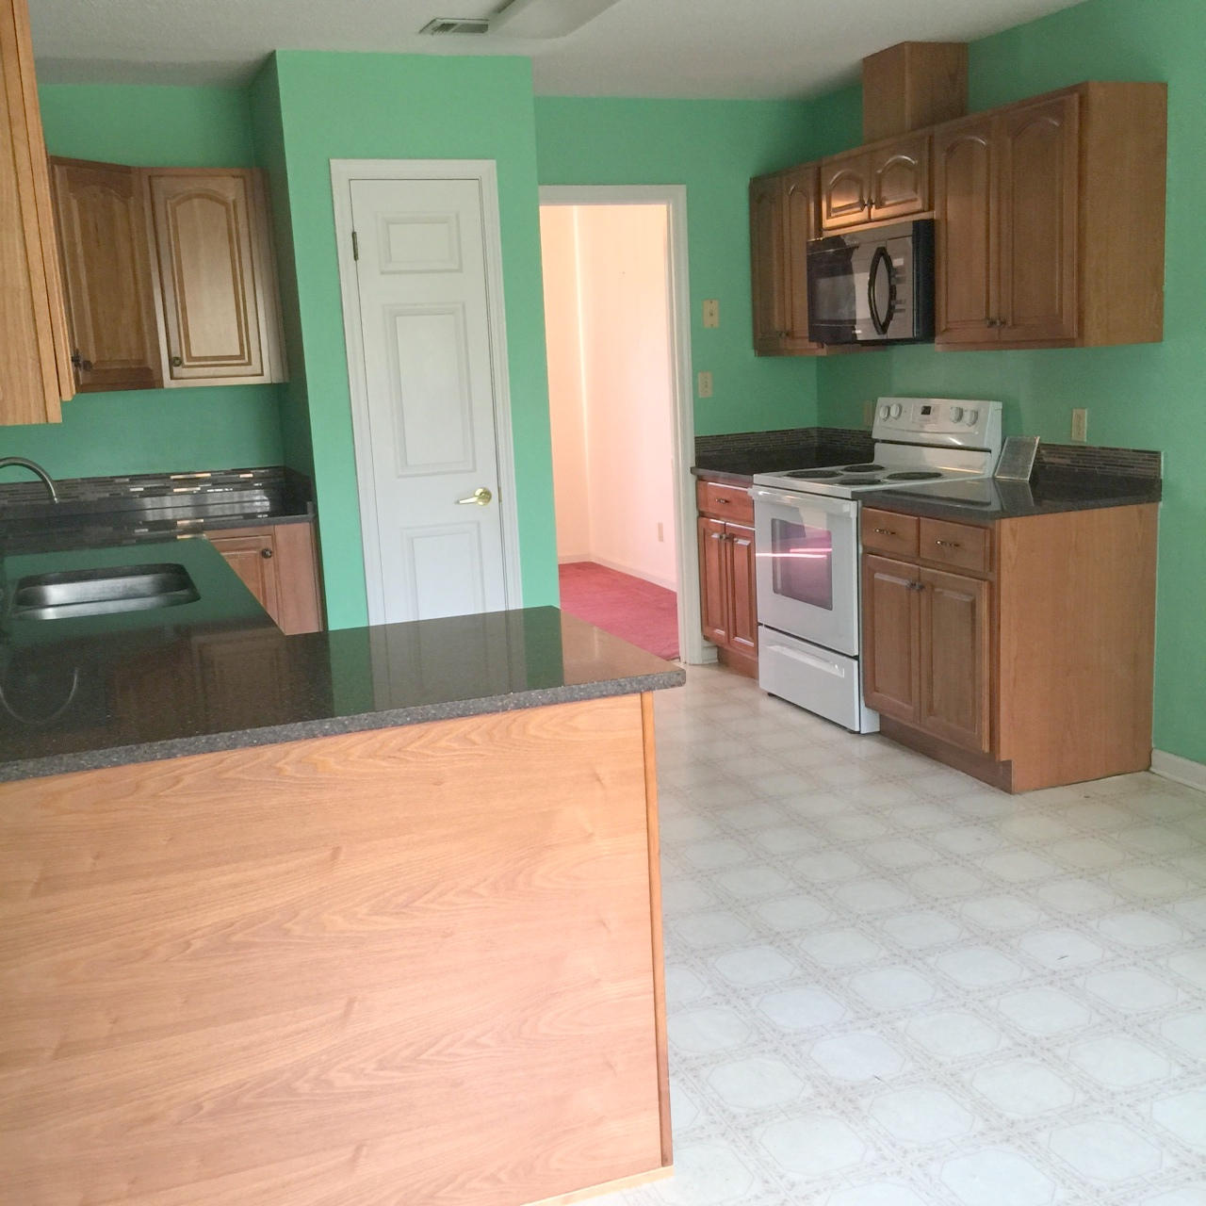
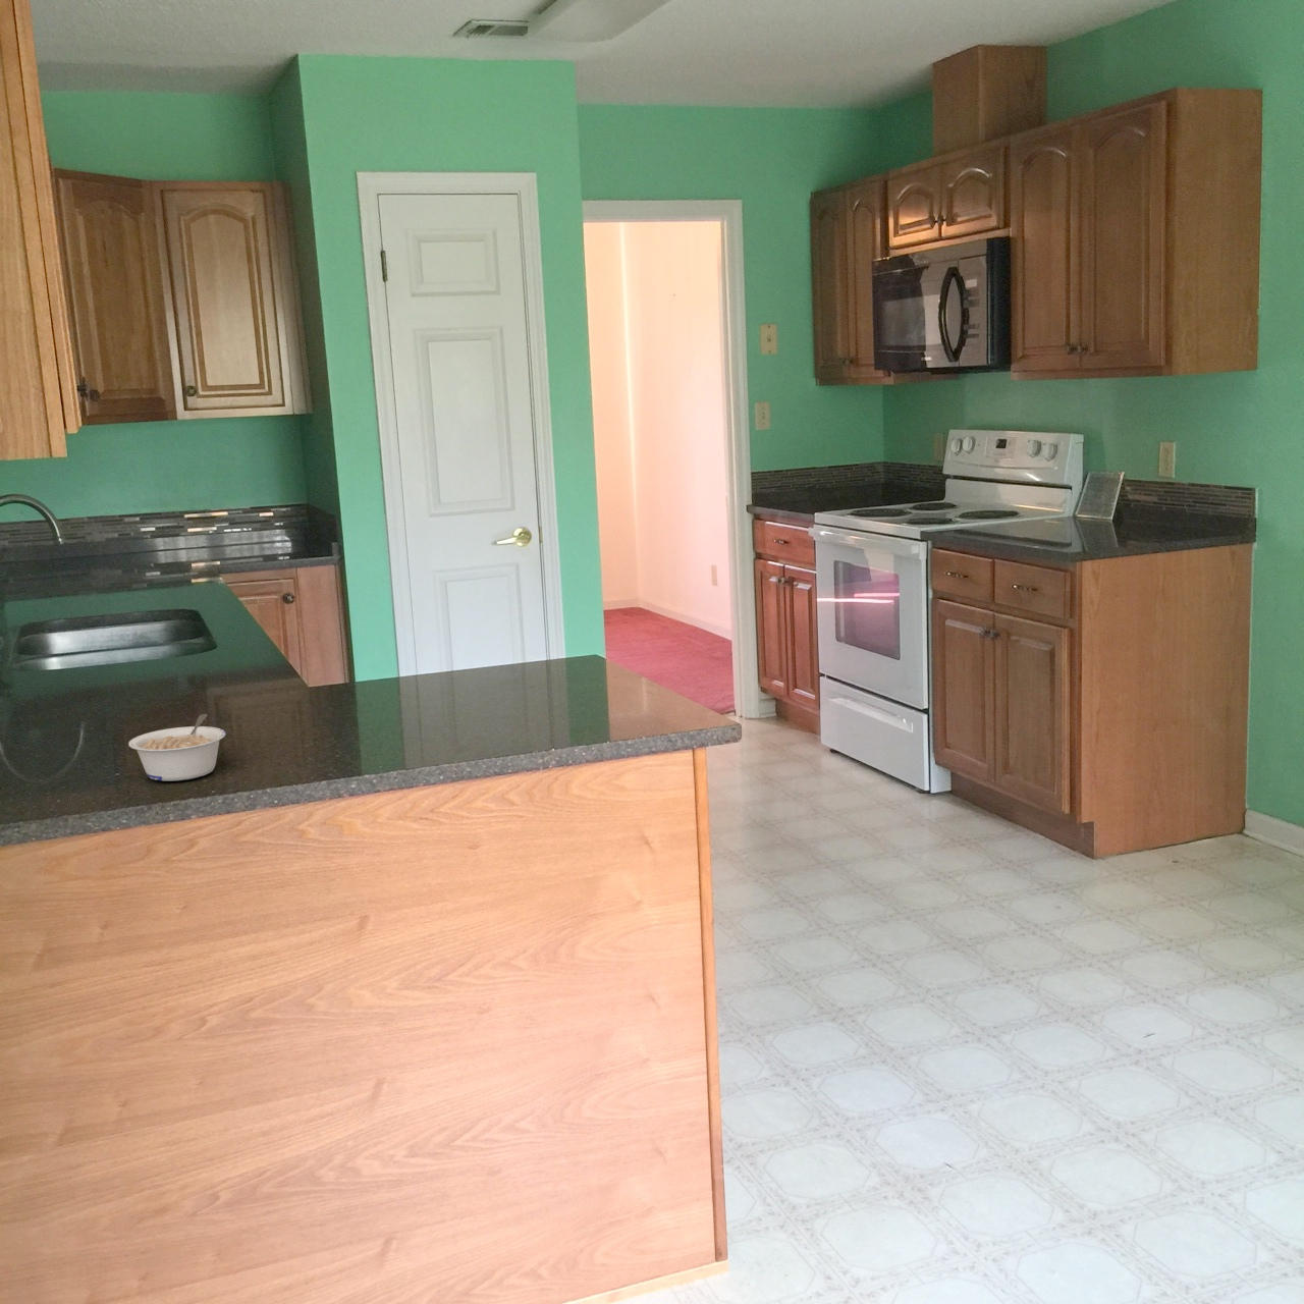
+ legume (178, 751)
